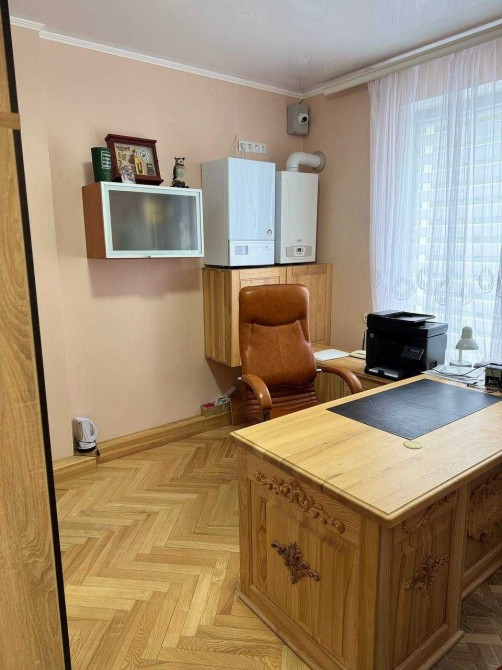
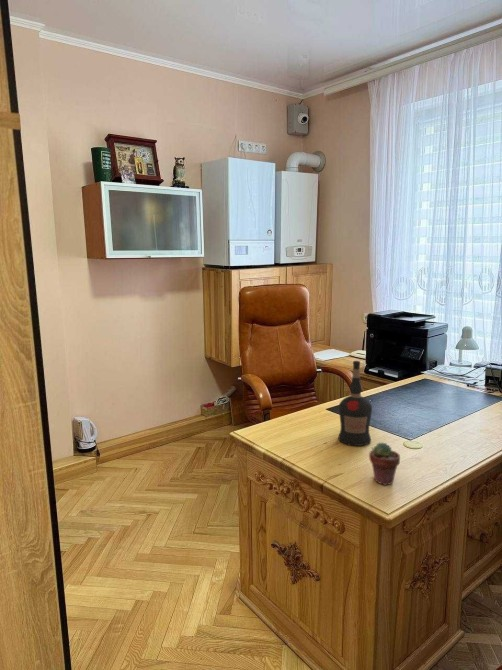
+ potted succulent (384, 461)
+ liquor bottle (355, 400)
